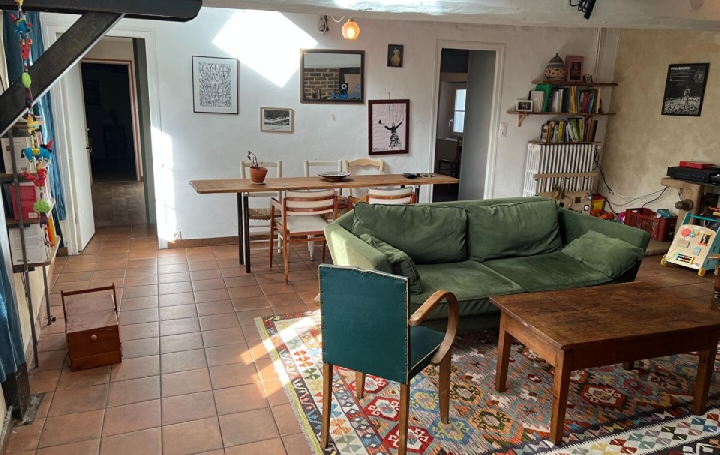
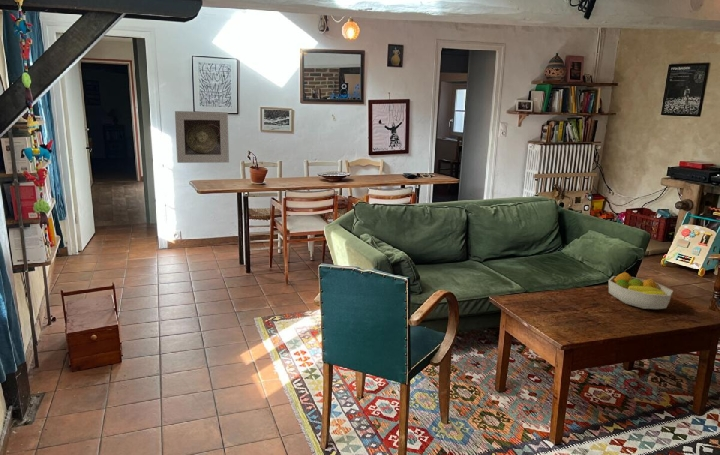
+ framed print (202, 137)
+ fruit bowl (639, 289)
